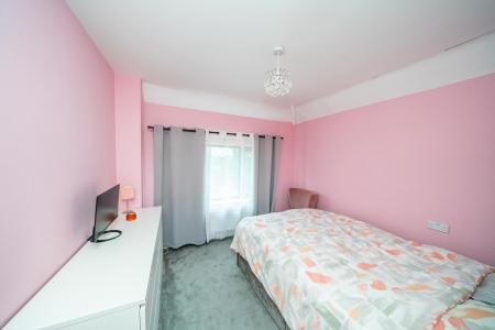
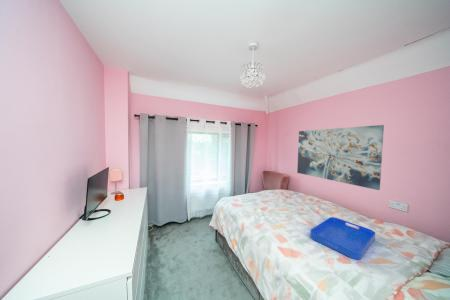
+ wall art (330, 154)
+ serving tray (342, 234)
